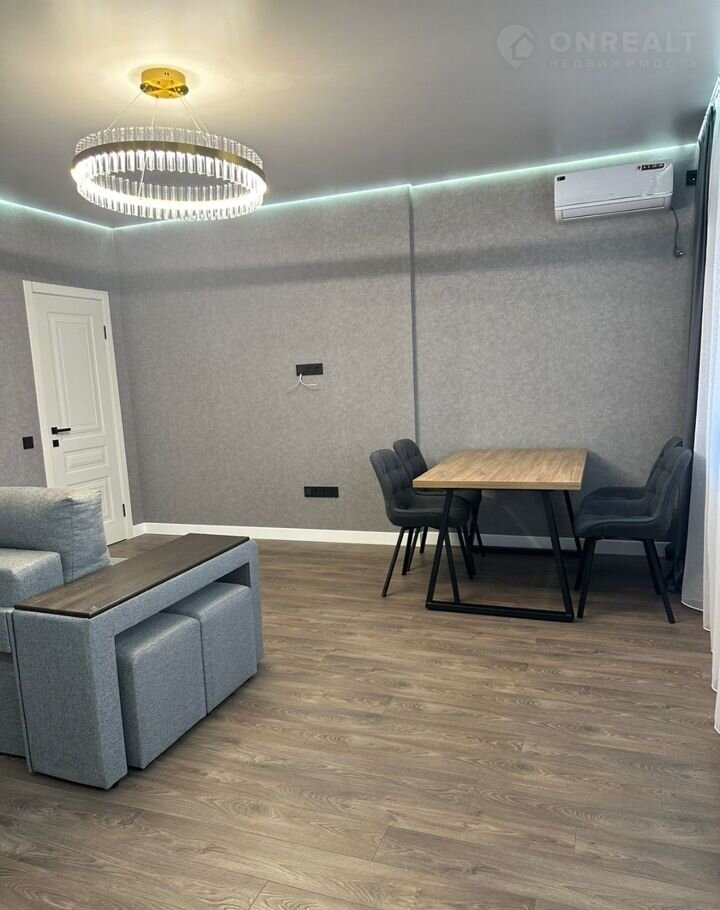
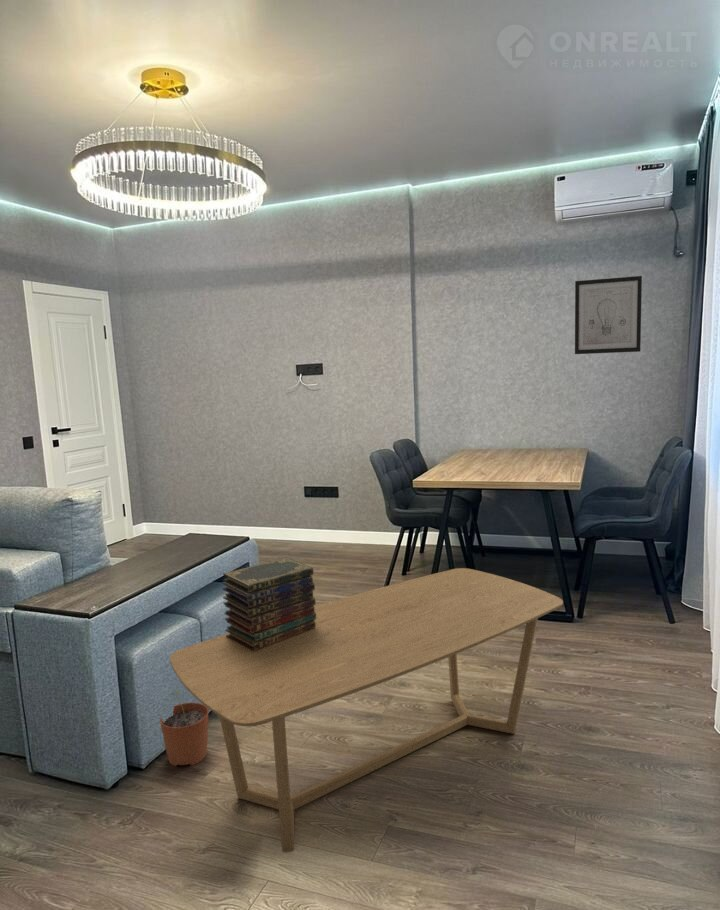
+ book stack (269, 600)
+ plant pot (185, 724)
+ coffee table (379, 683)
+ wall art (607, 316)
